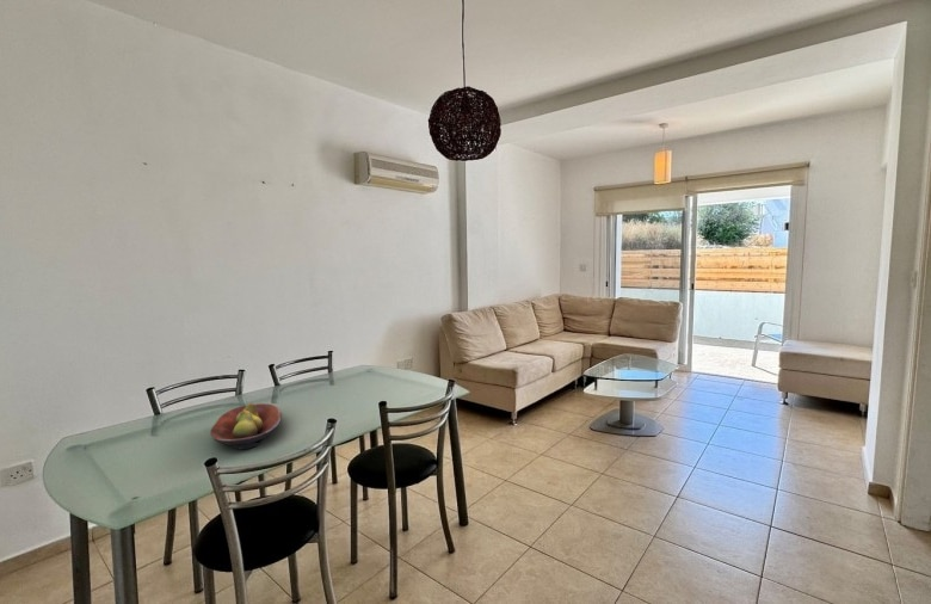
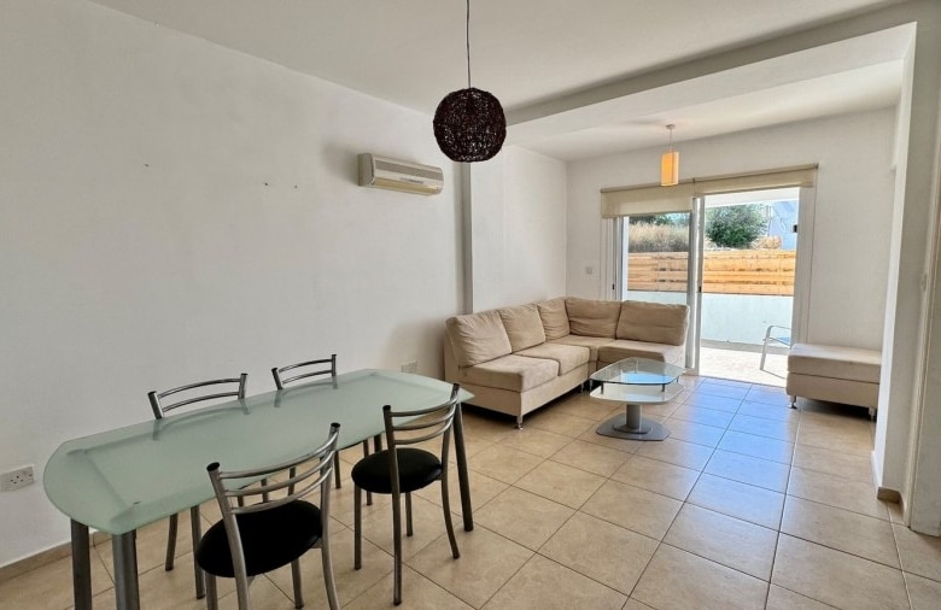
- fruit bowl (247, 421)
